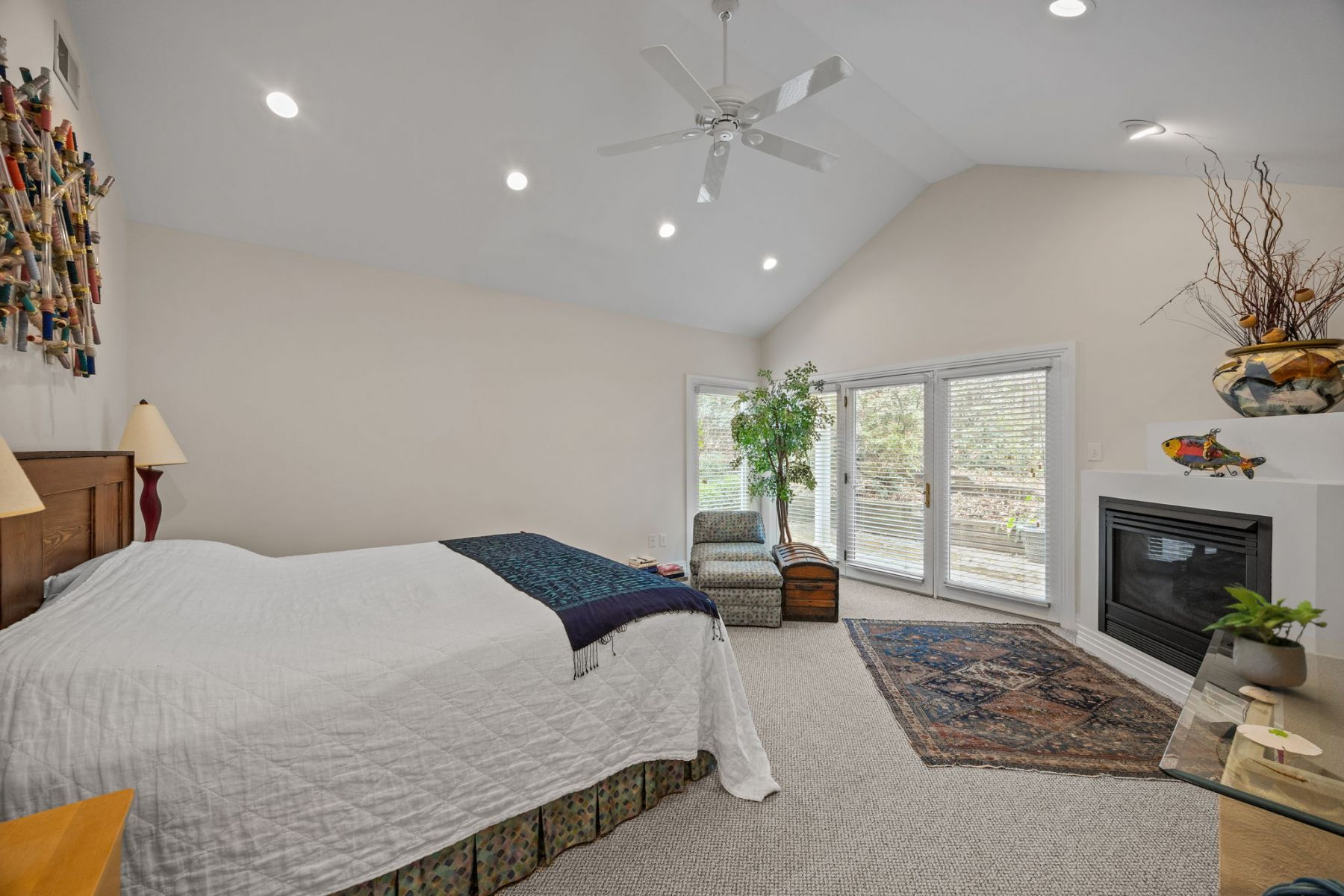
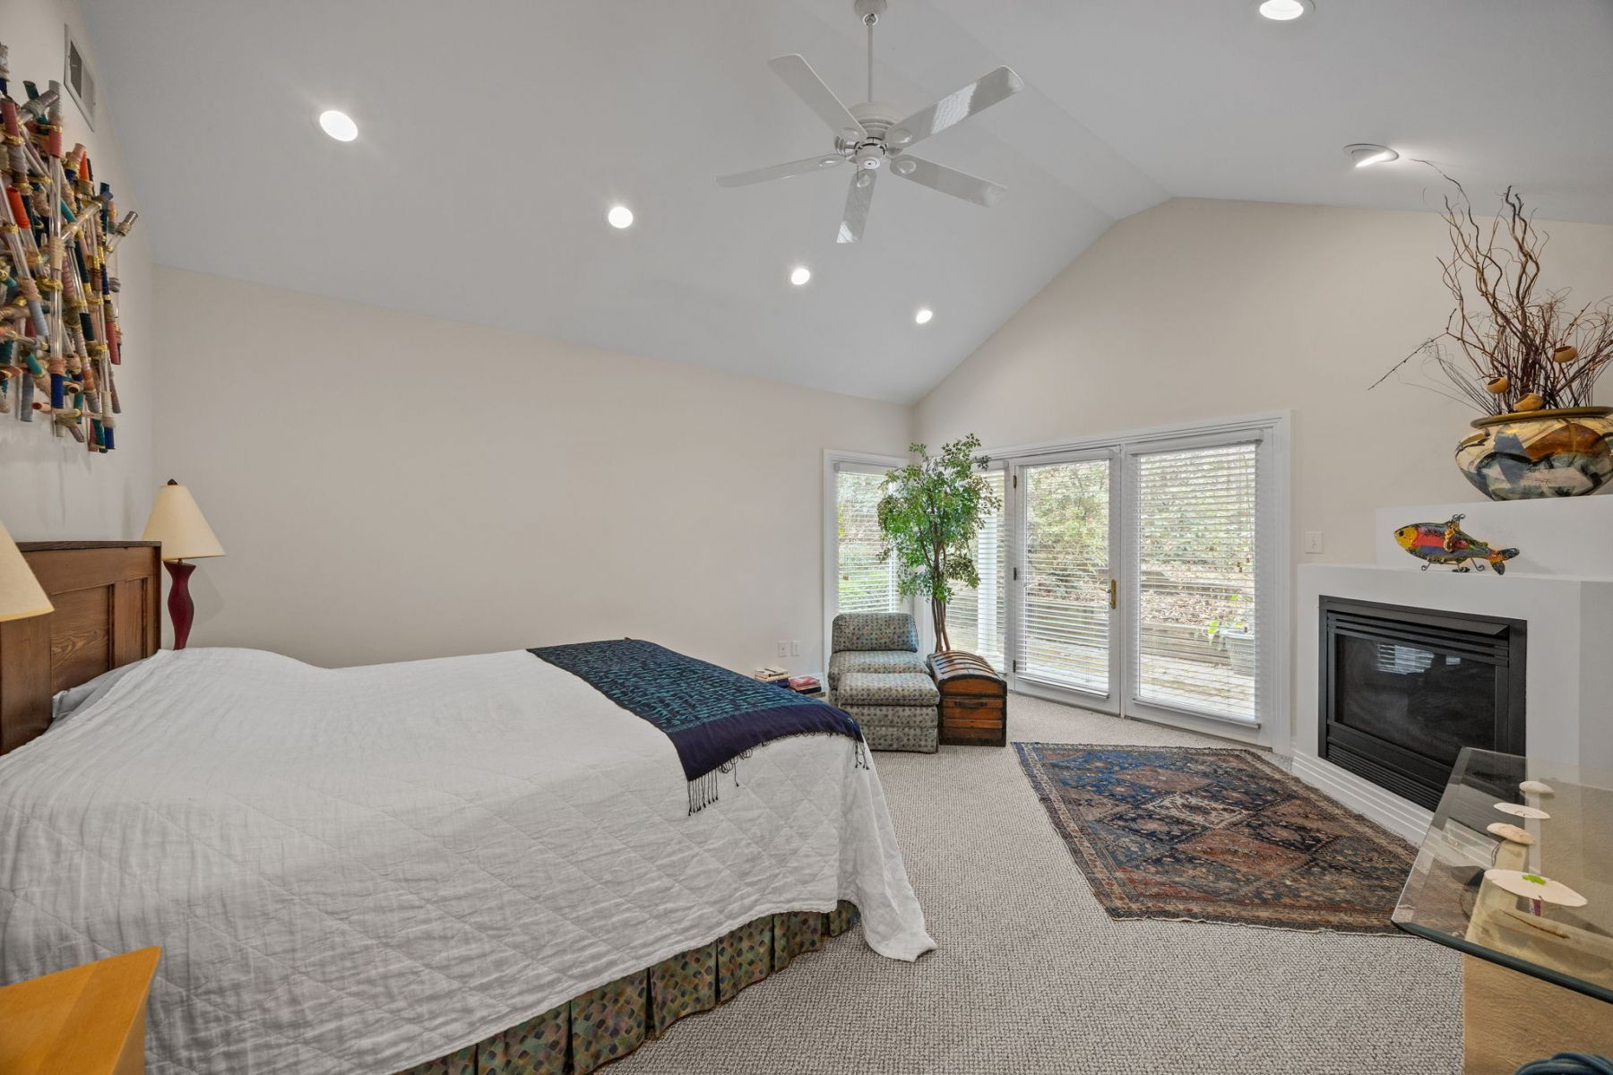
- potted plant (1260, 632)
